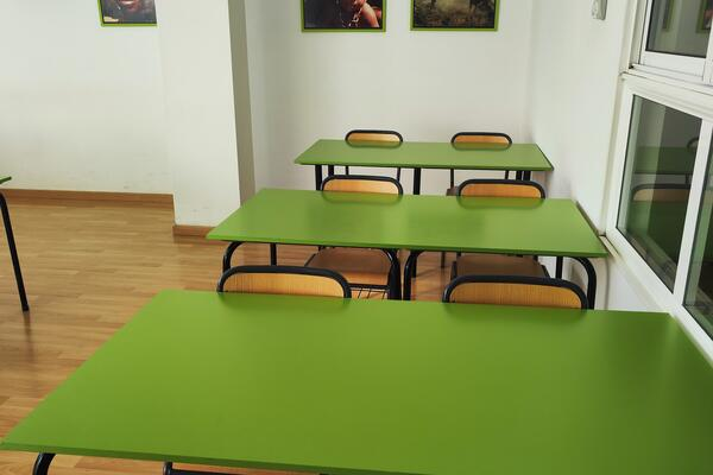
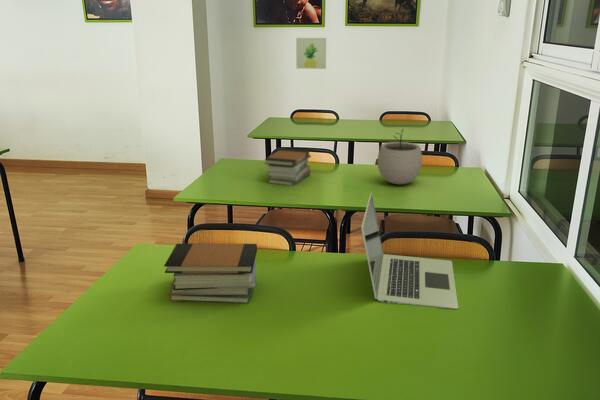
+ book stack (288, 166)
+ laptop (407, 256)
+ wall art (311, 53)
+ plant pot (399, 156)
+ book stack (214, 272)
